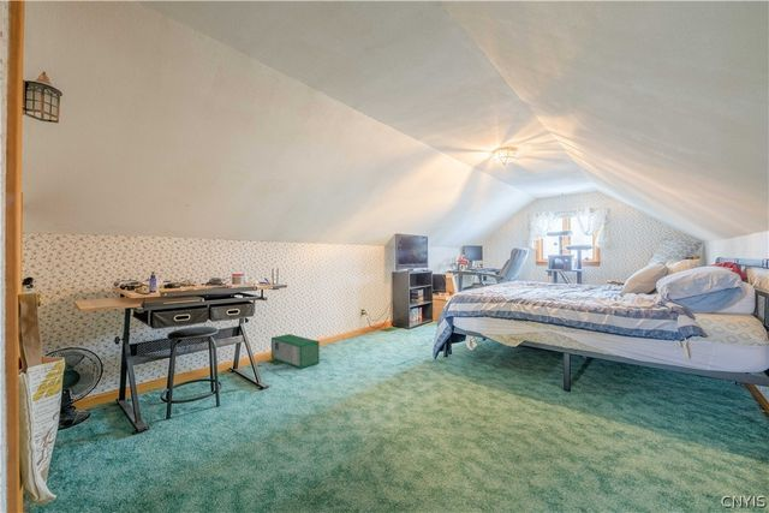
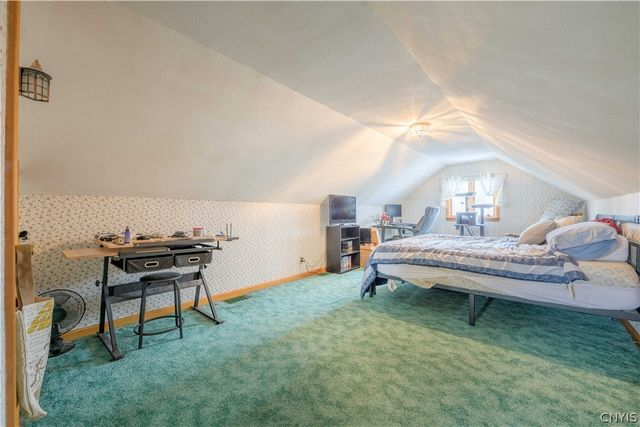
- storage bin (294, 350)
